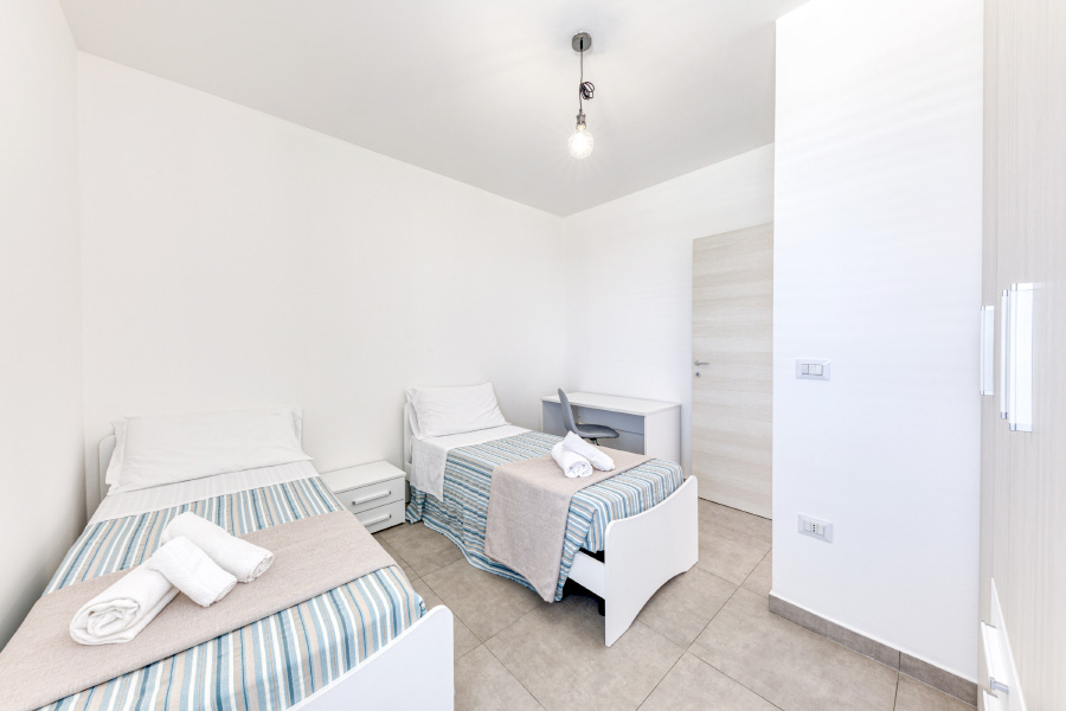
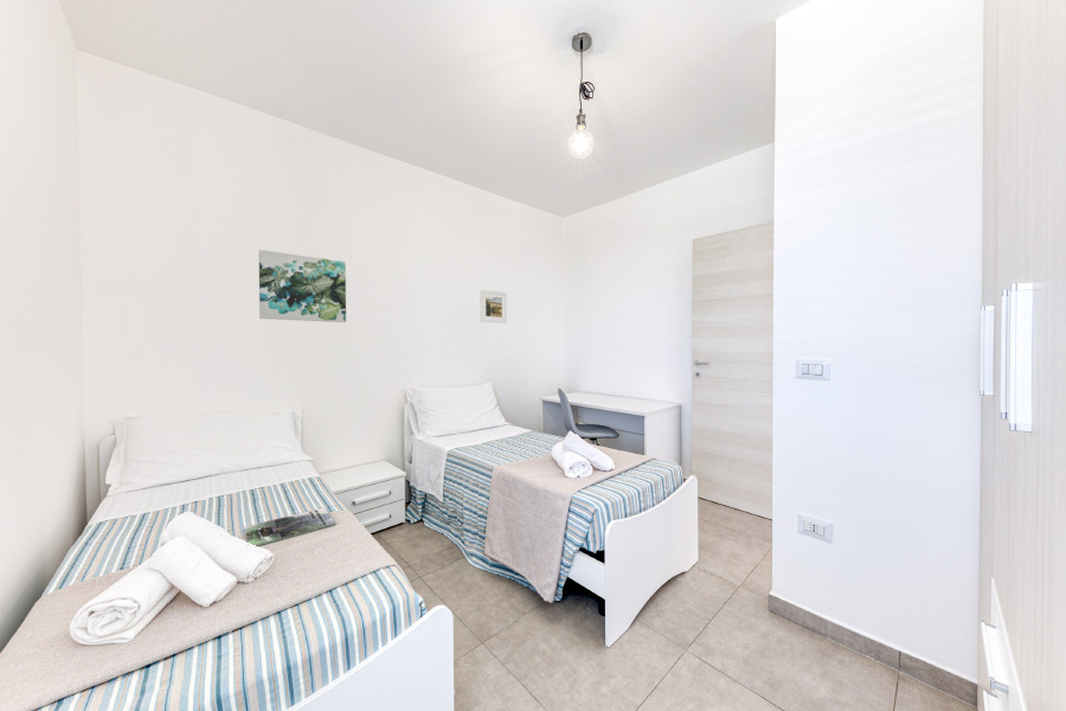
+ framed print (493, 306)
+ wall art (304, 288)
+ magazine (290, 525)
